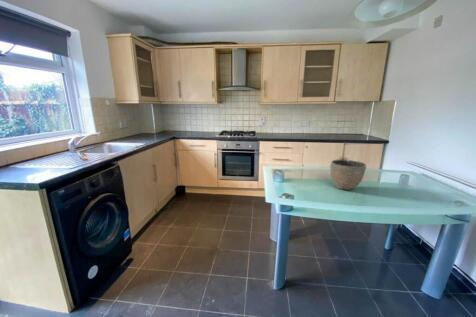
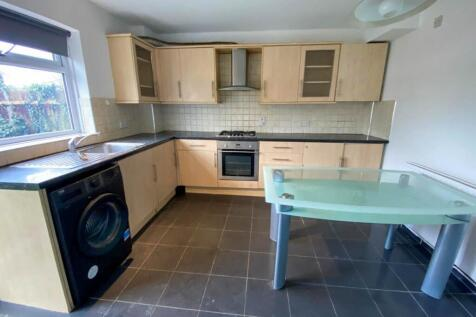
- bowl (346, 175)
